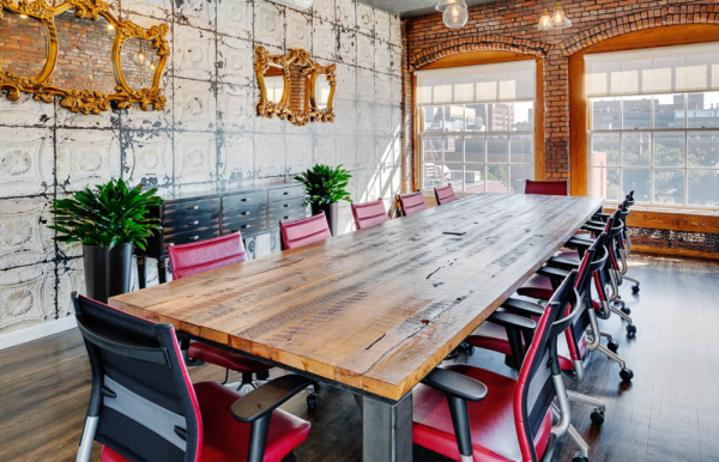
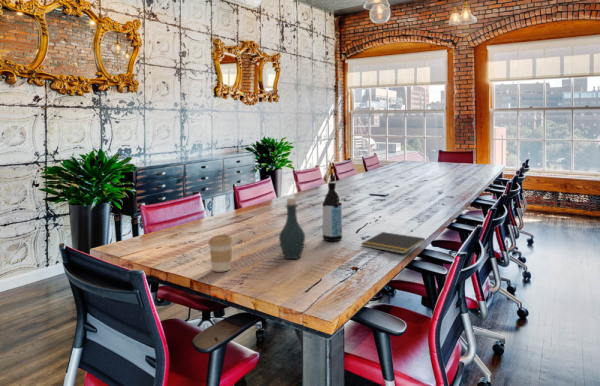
+ water bottle (332, 211)
+ bottle (291, 228)
+ coffee cup (220, 252)
+ notepad (392, 242)
